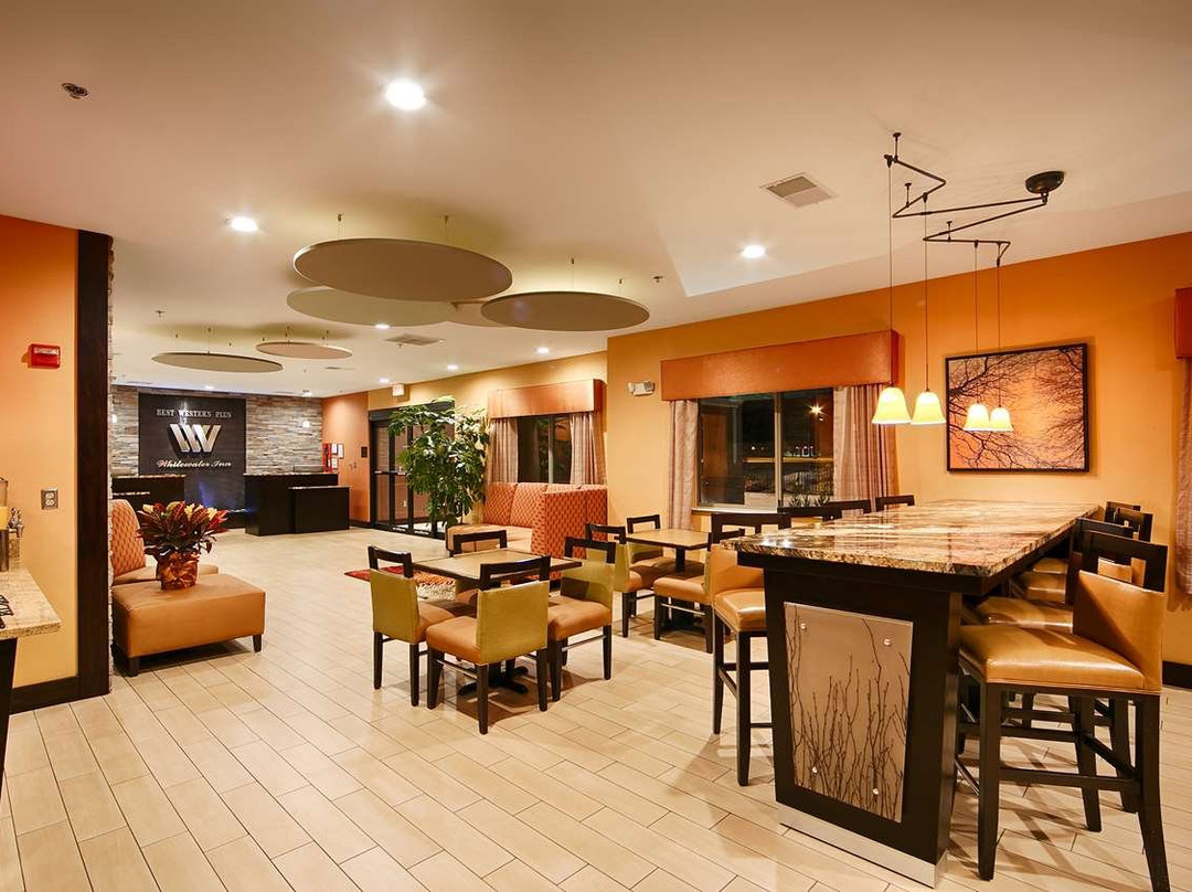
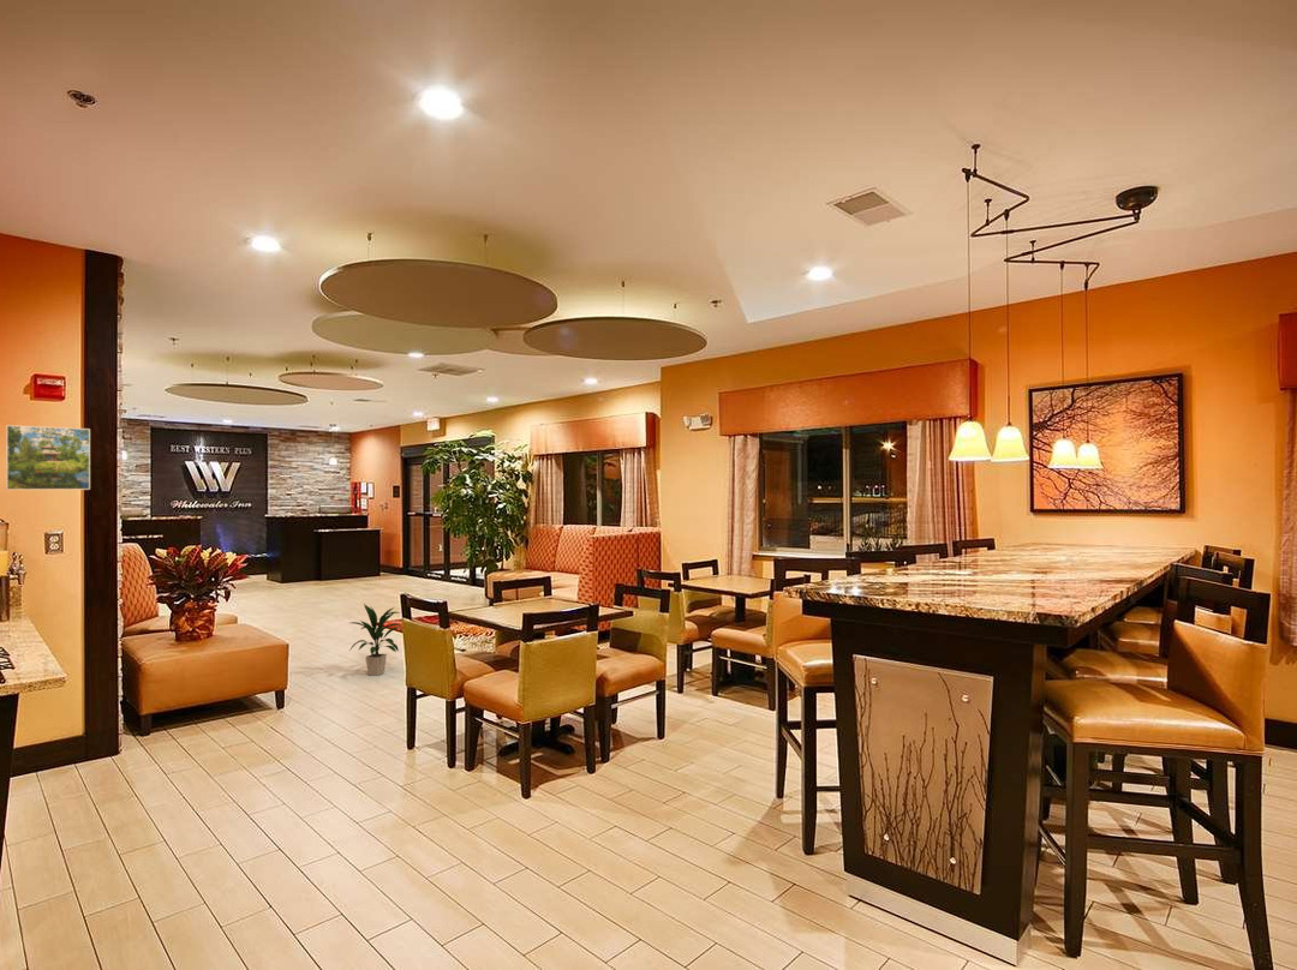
+ indoor plant (378, 637)
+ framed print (49, 457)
